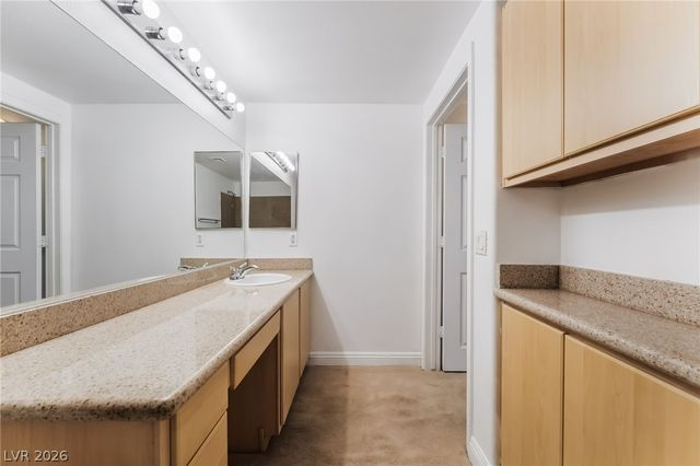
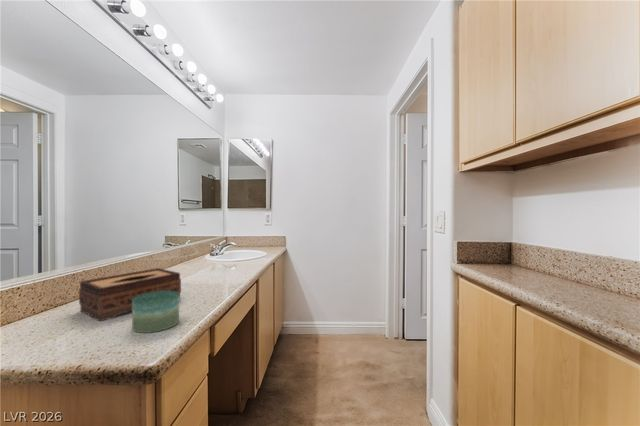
+ candle (156, 310)
+ tissue box (133, 290)
